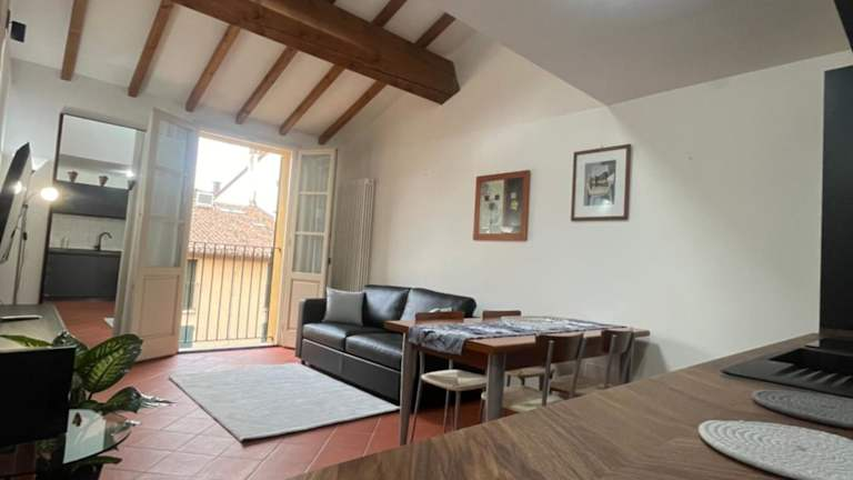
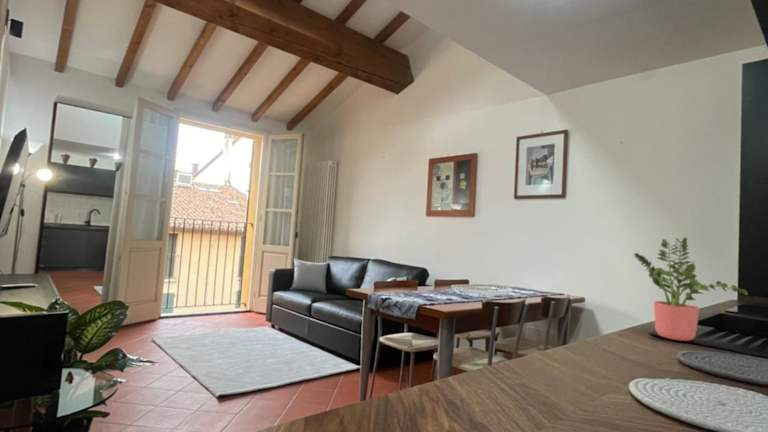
+ potted plant (689, 289)
